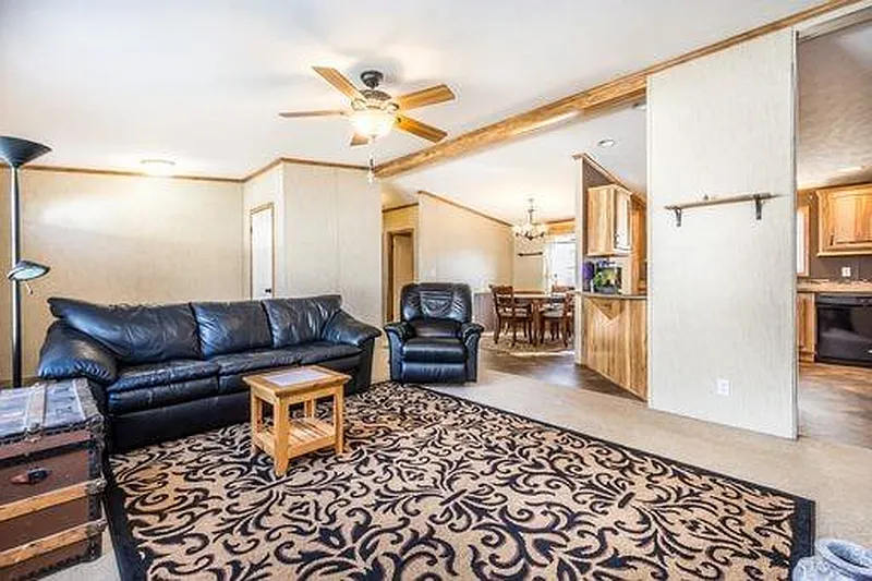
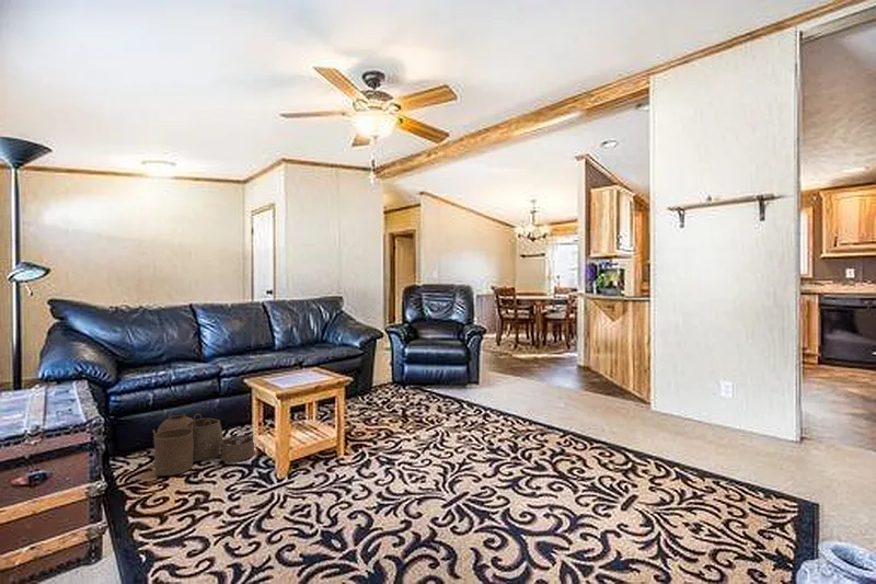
+ woven basket (196, 434)
